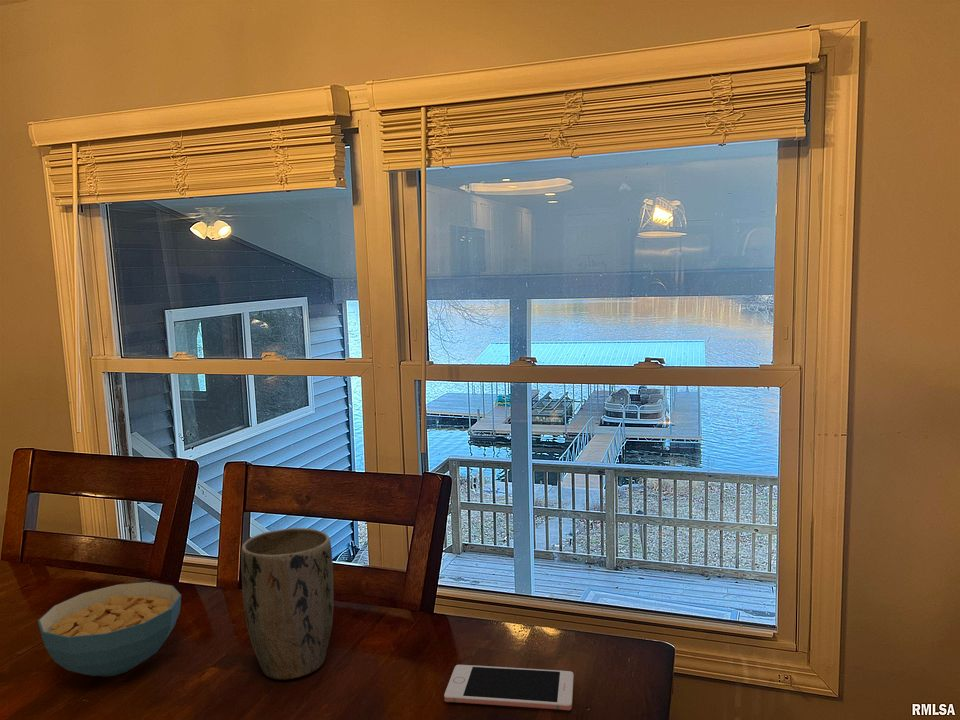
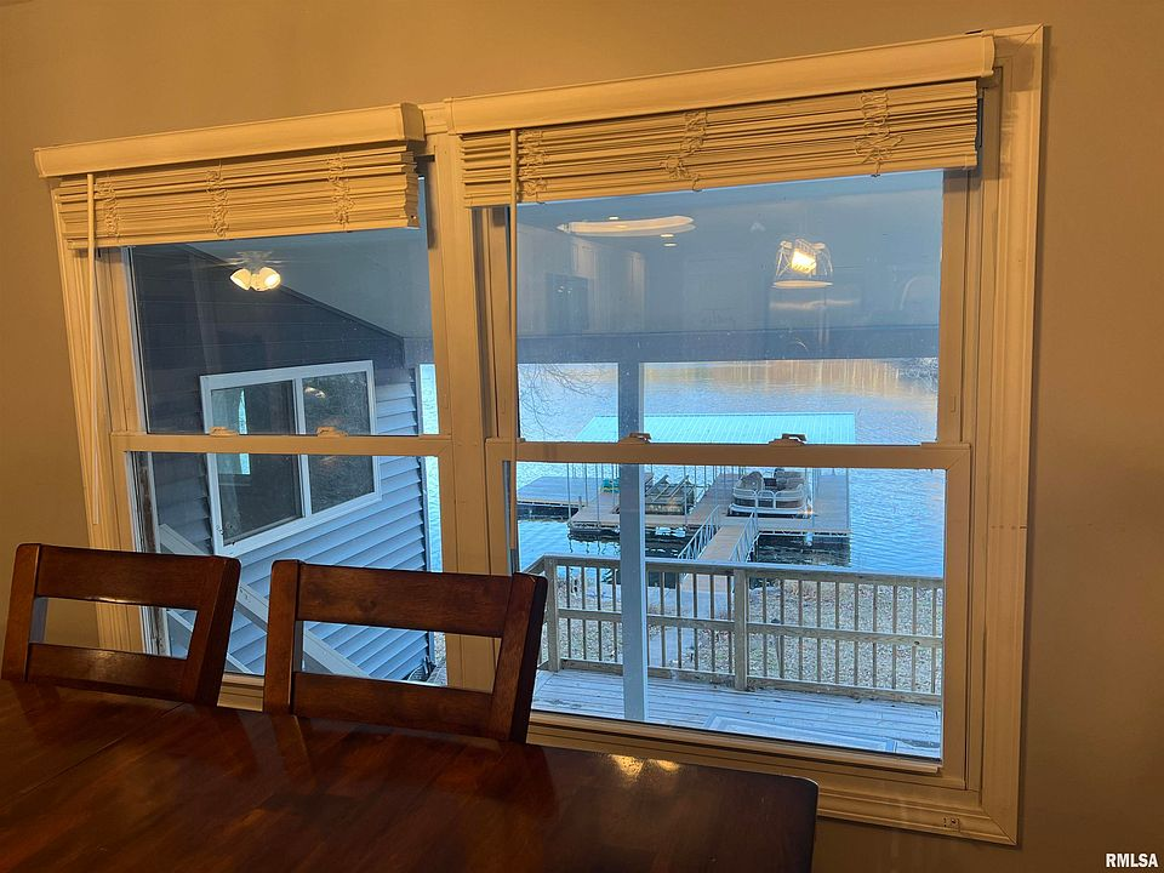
- cereal bowl (114, 636)
- plant pot (289, 602)
- cell phone (510, 686)
